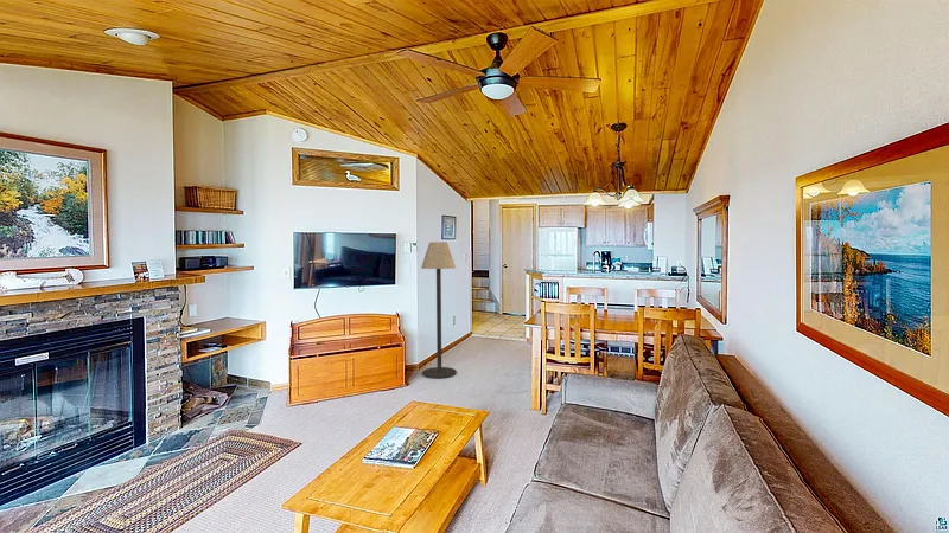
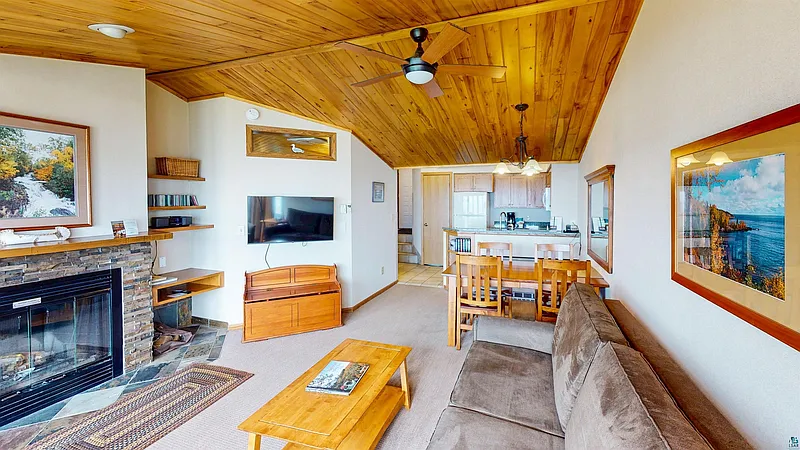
- floor lamp (439, 308)
